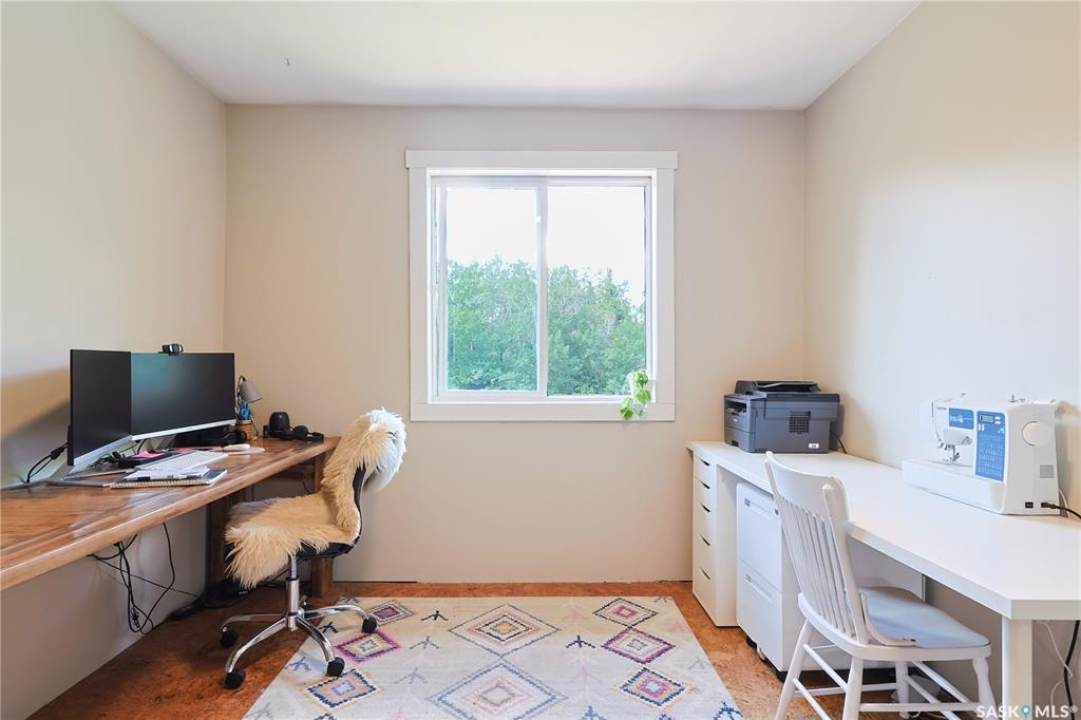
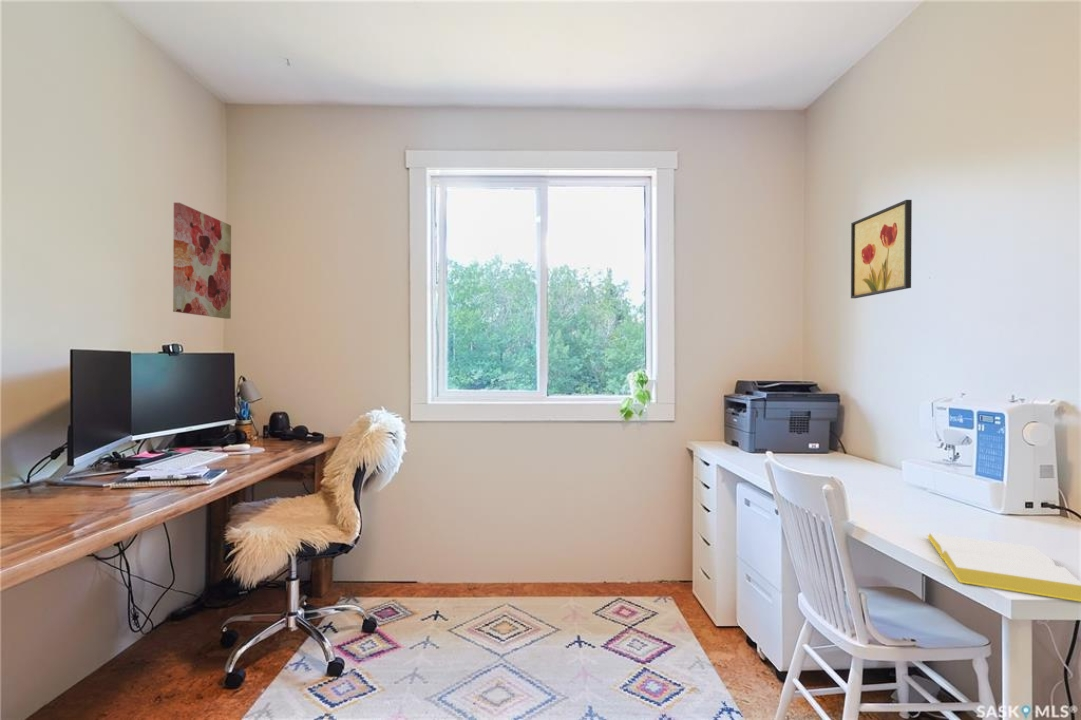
+ notepad (998, 560)
+ wall art (204, 265)
+ wall art (880, 252)
